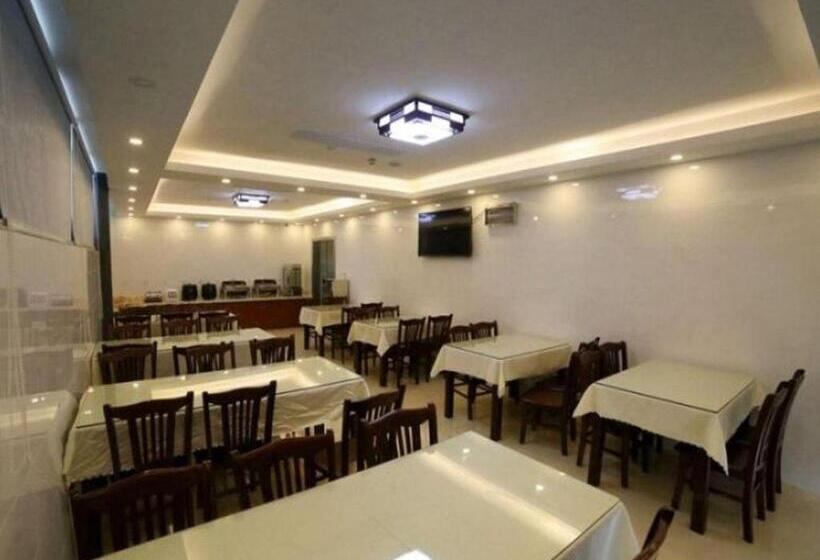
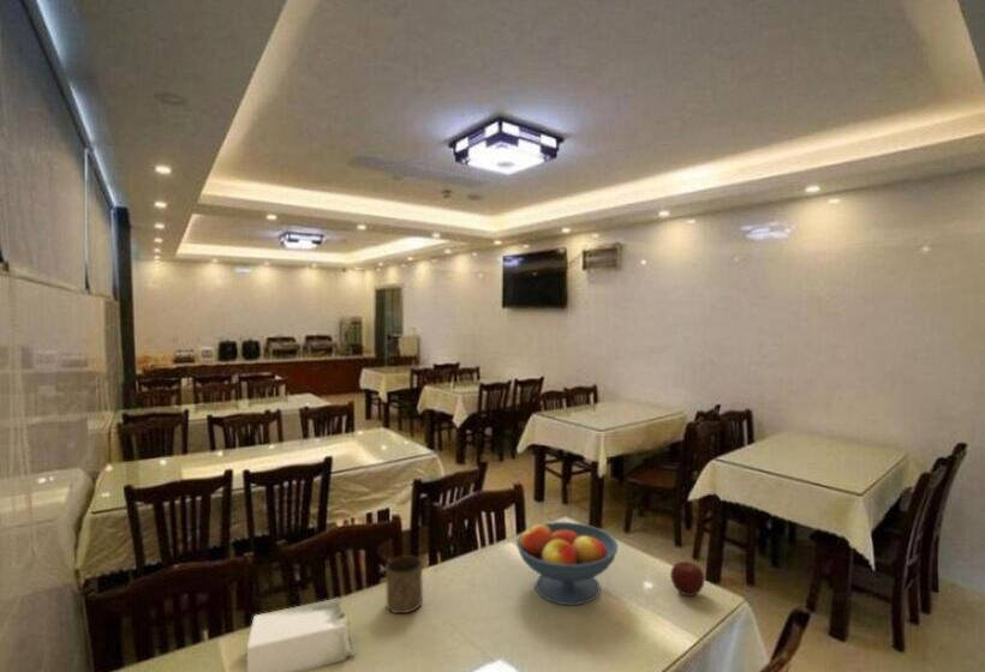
+ cup (404, 583)
+ fruit bowl (566, 556)
+ apple (687, 576)
+ tissue box (305, 635)
